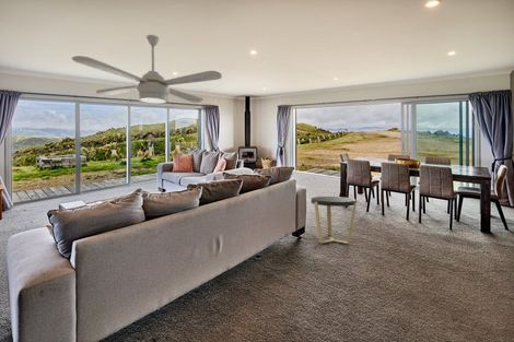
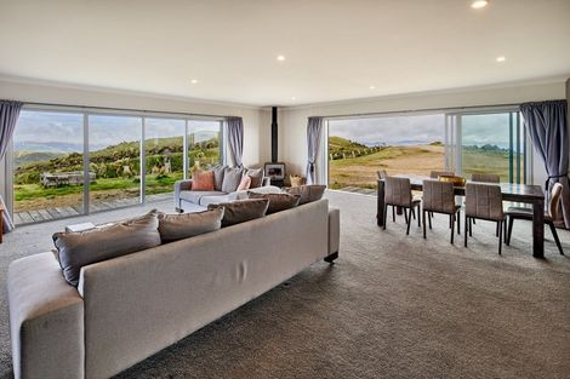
- ceiling fan (152, 69)
- side table (330, 220)
